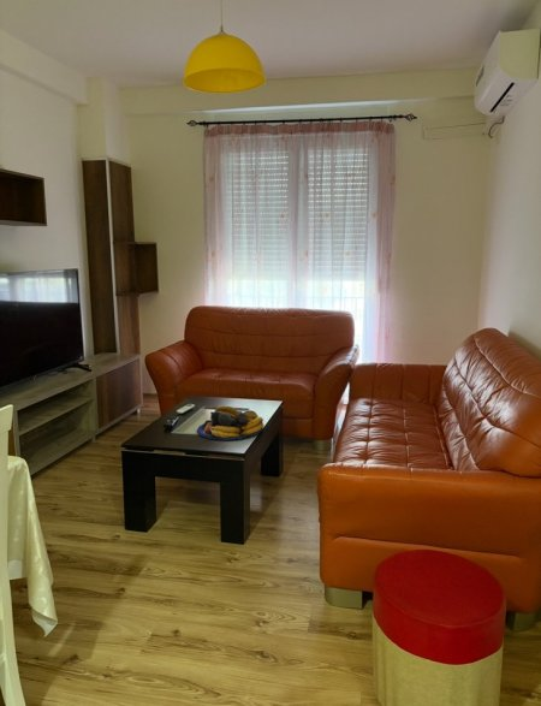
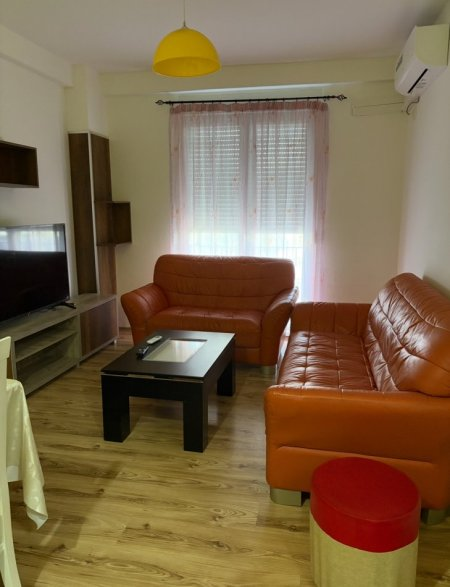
- fruit bowl (230, 417)
